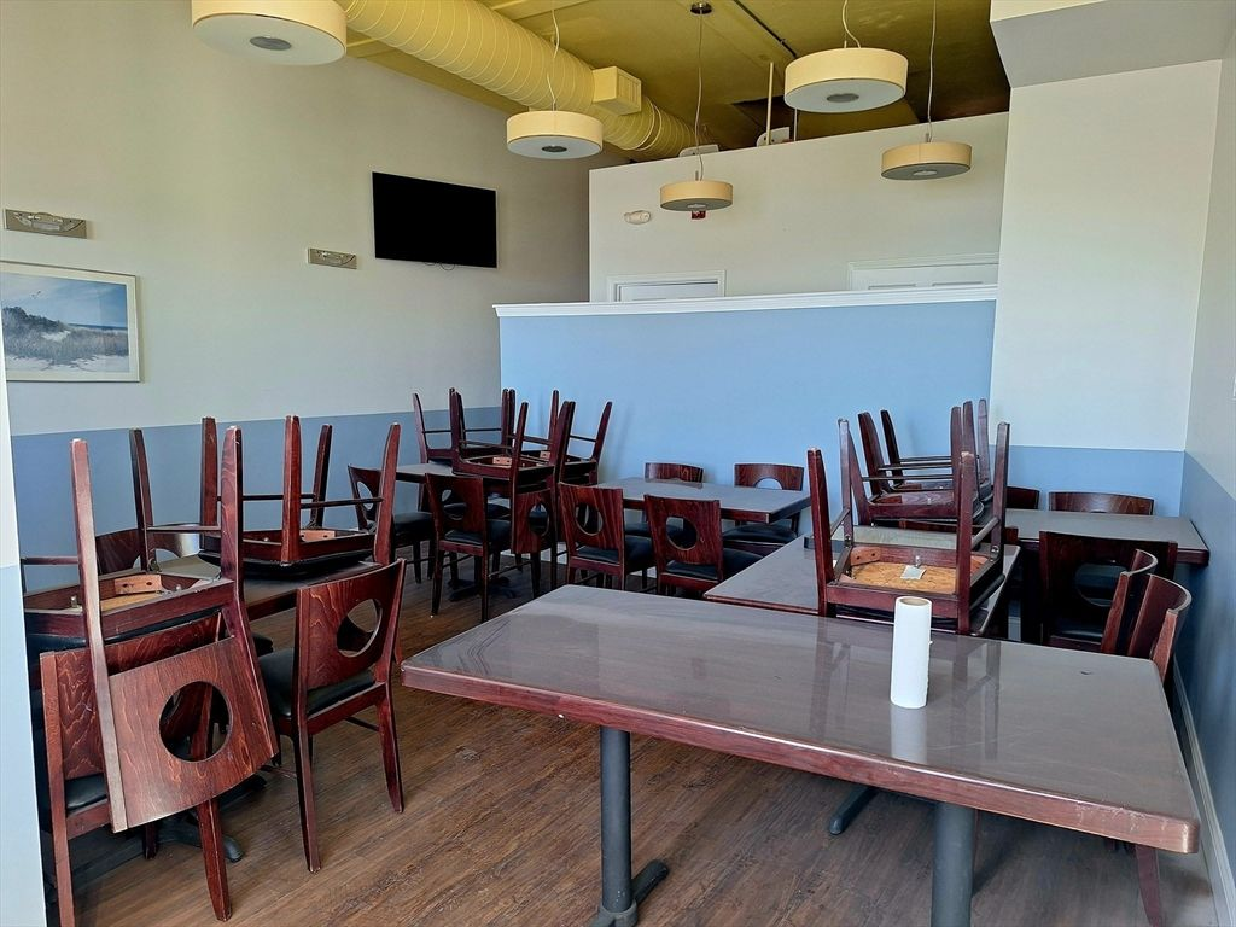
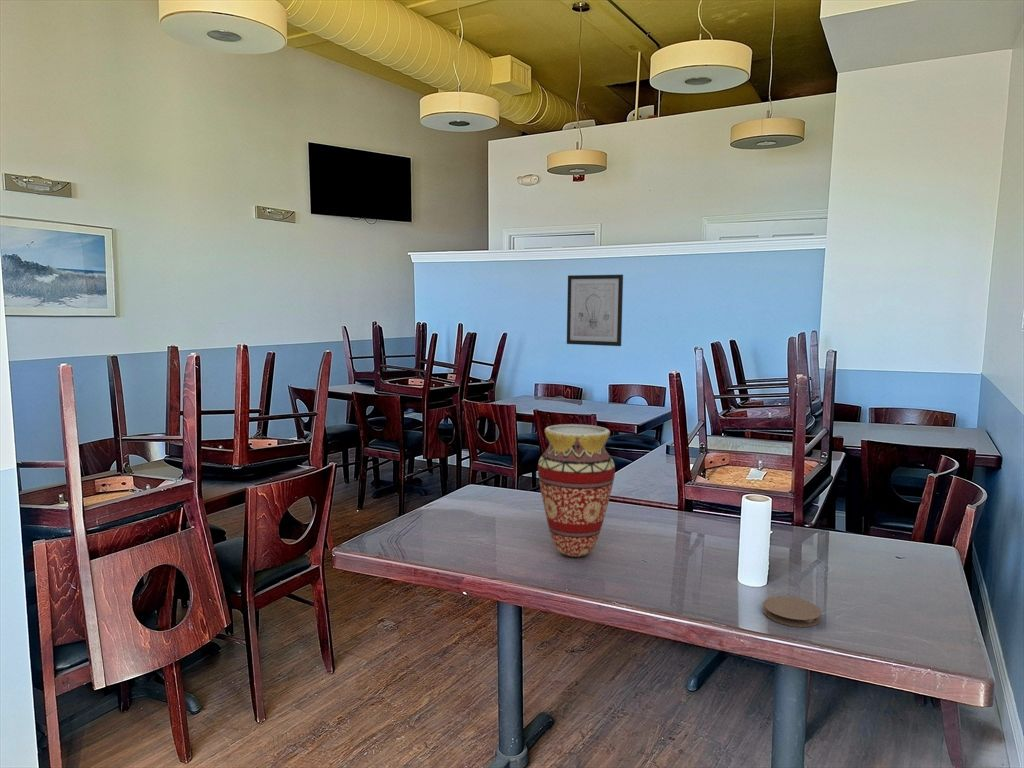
+ wall art (594, 310)
+ vase (575, 491)
+ coaster (791, 610)
